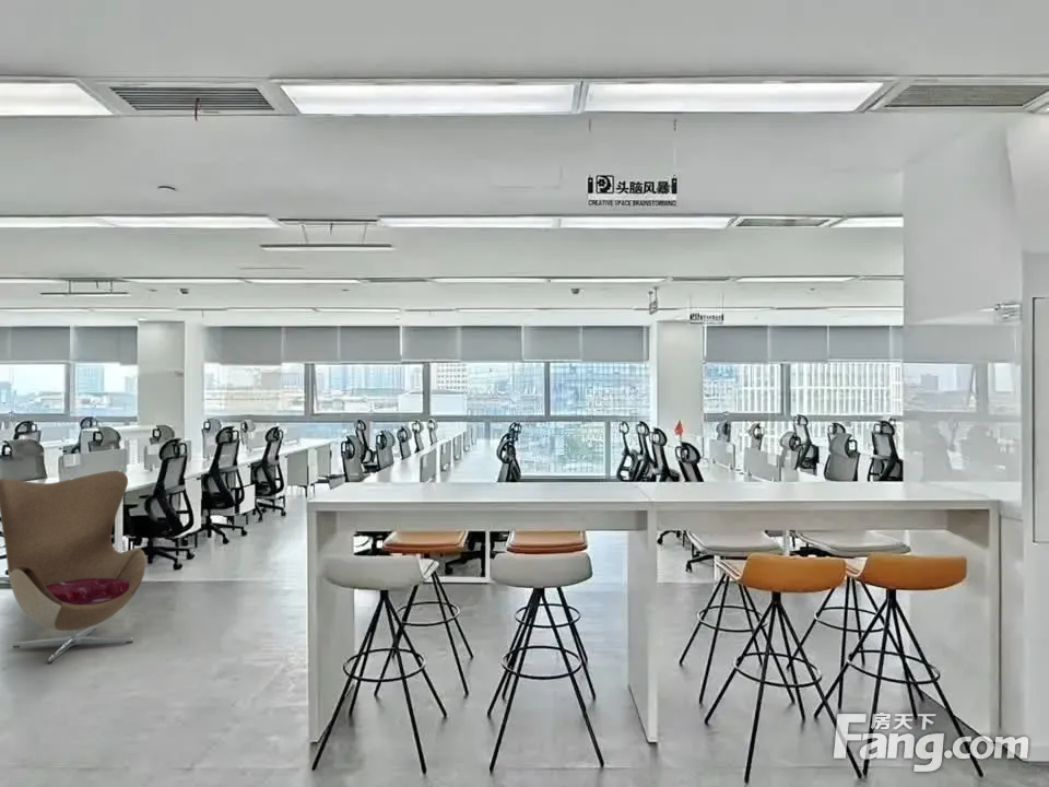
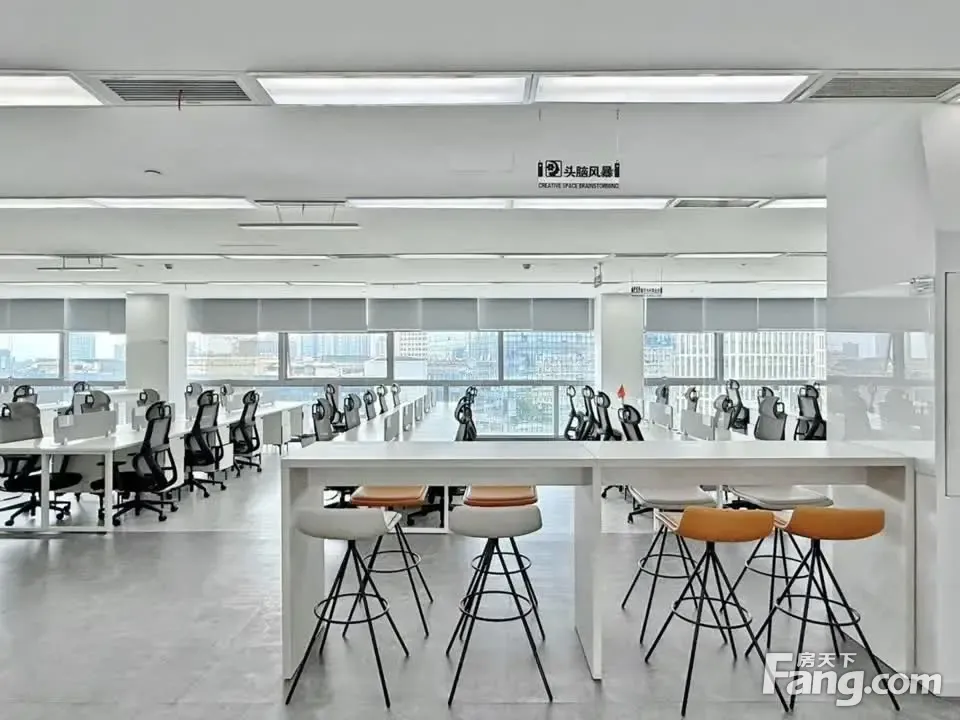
- armchair (71, 559)
